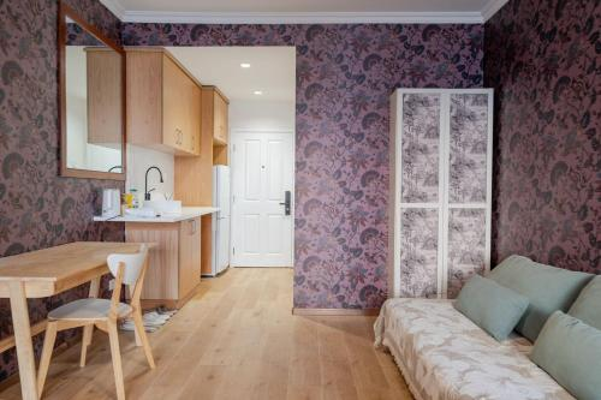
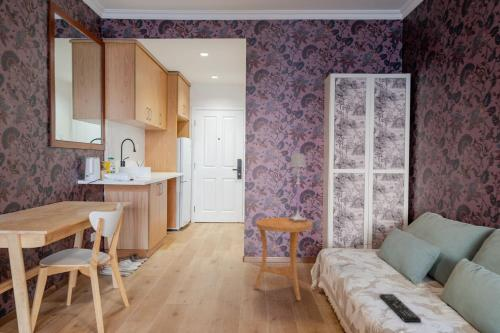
+ remote control (398, 306)
+ side table (290, 256)
+ table lamp (298, 187)
